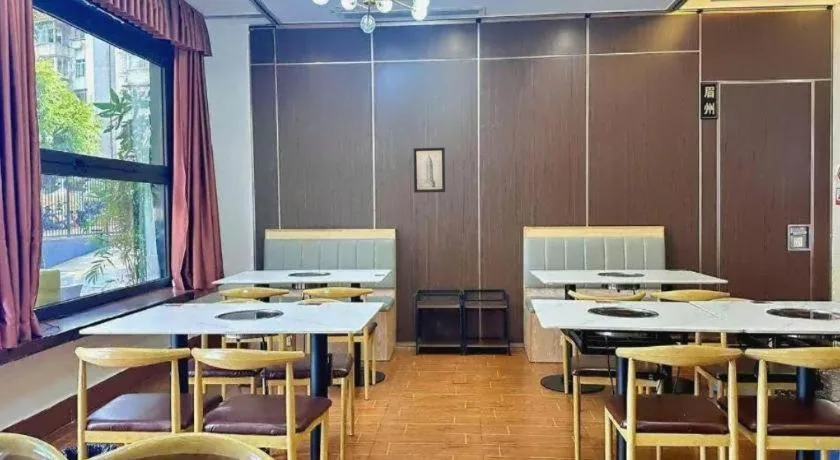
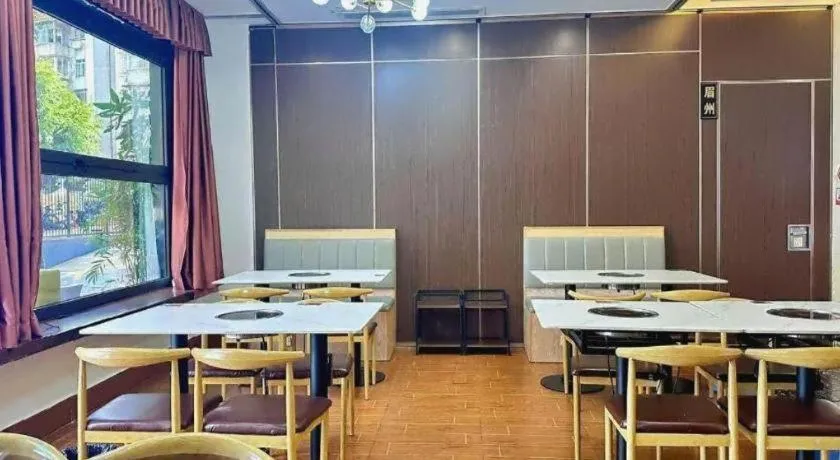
- wall art (429, 170)
